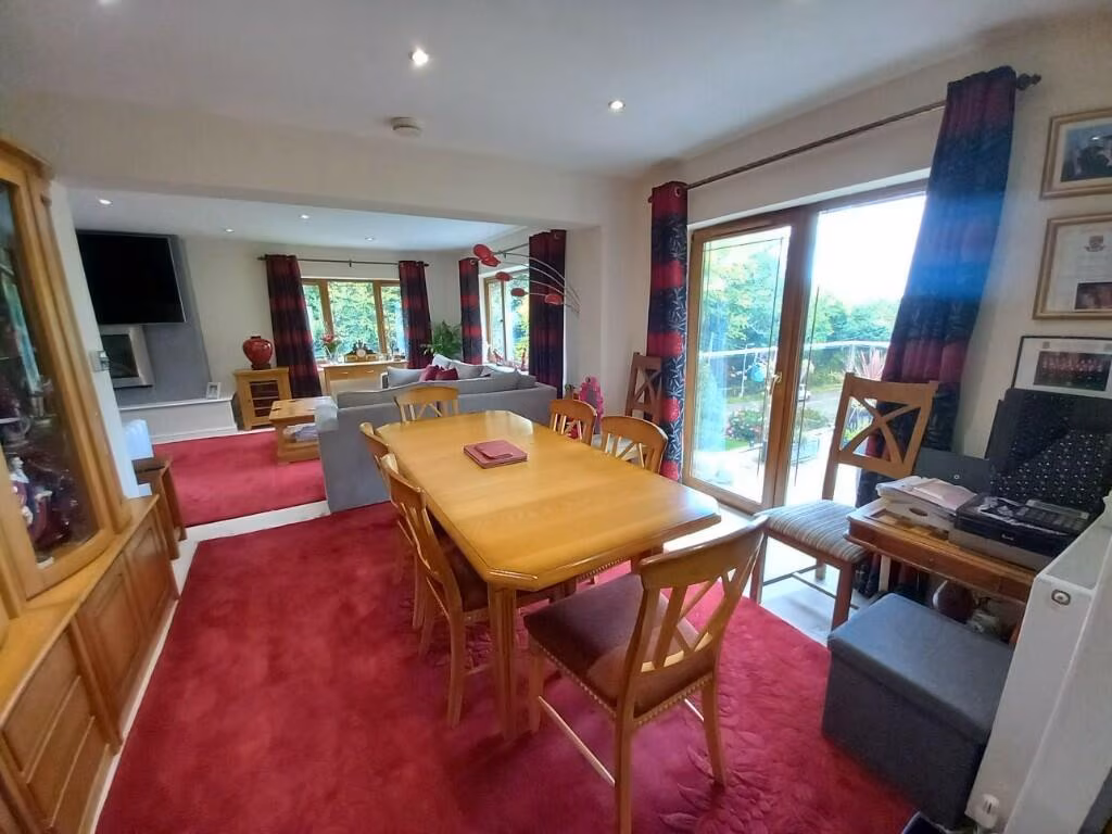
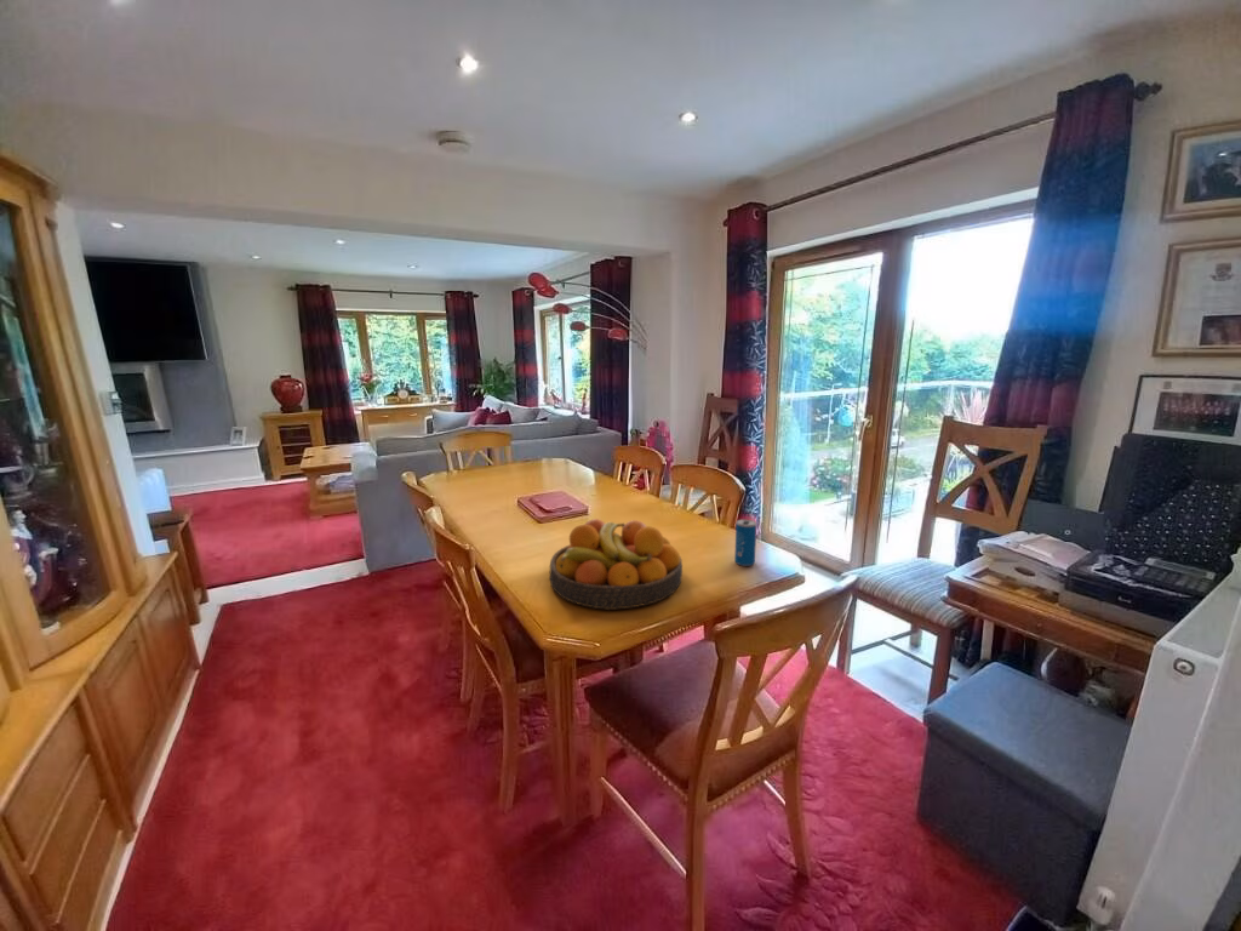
+ fruit bowl (616, 550)
+ beverage can (745, 542)
